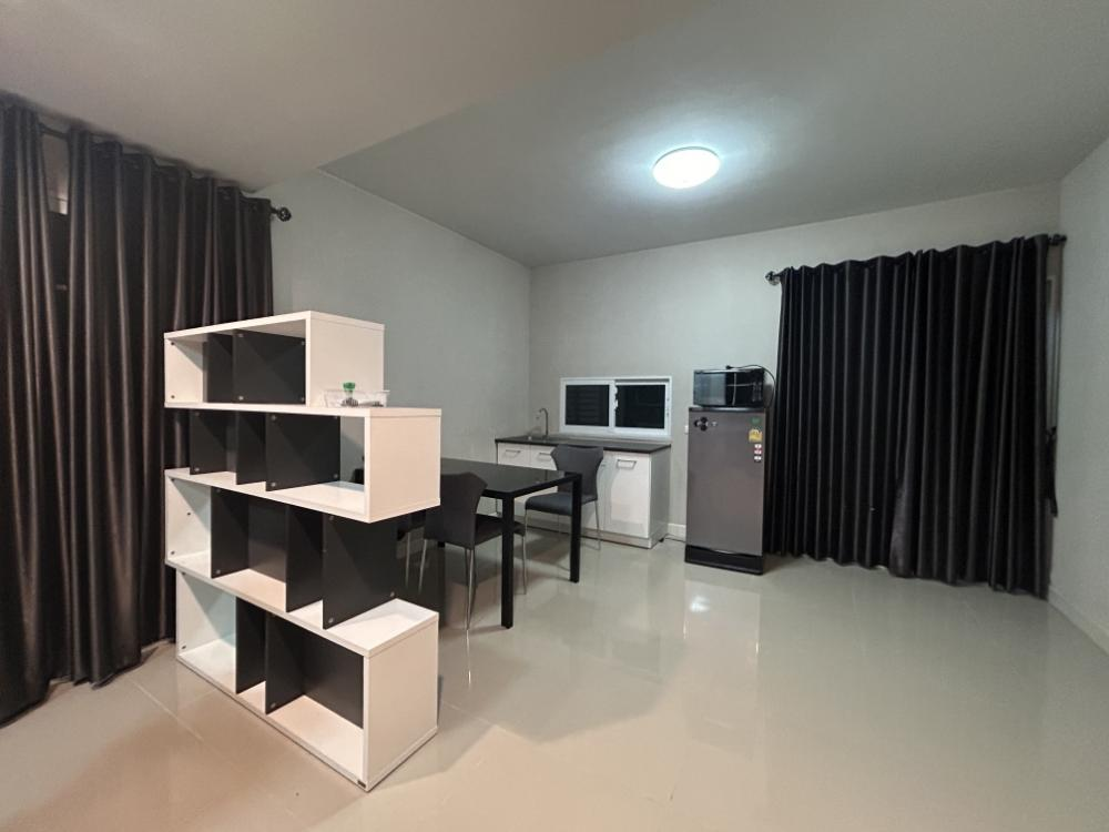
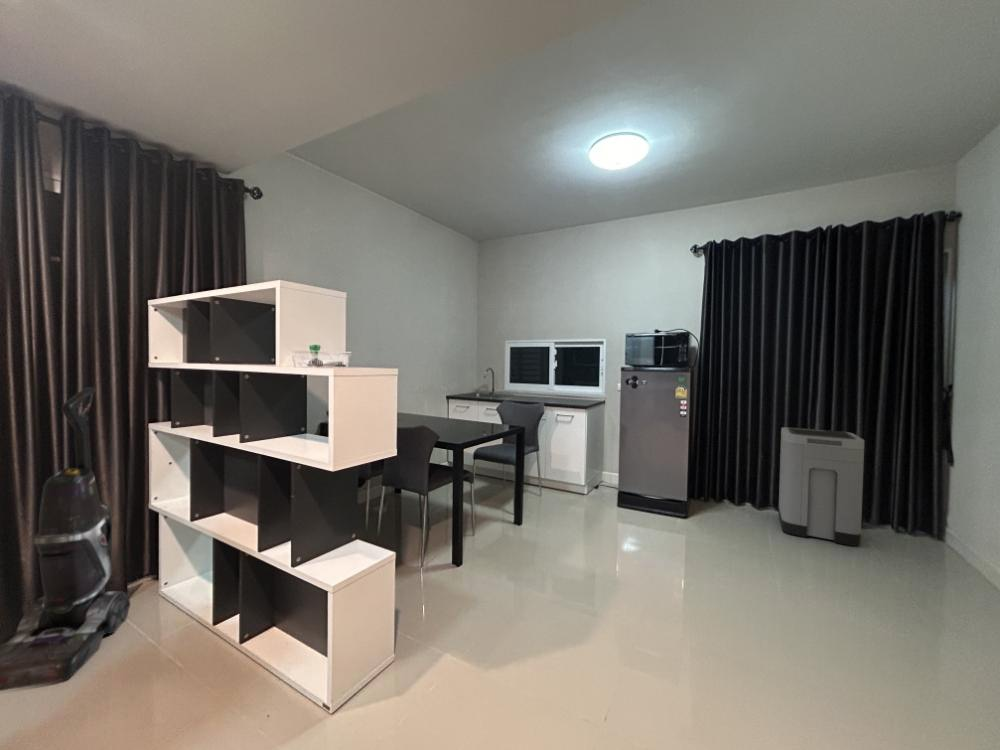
+ vacuum cleaner (53, 522)
+ trash can (817, 481)
